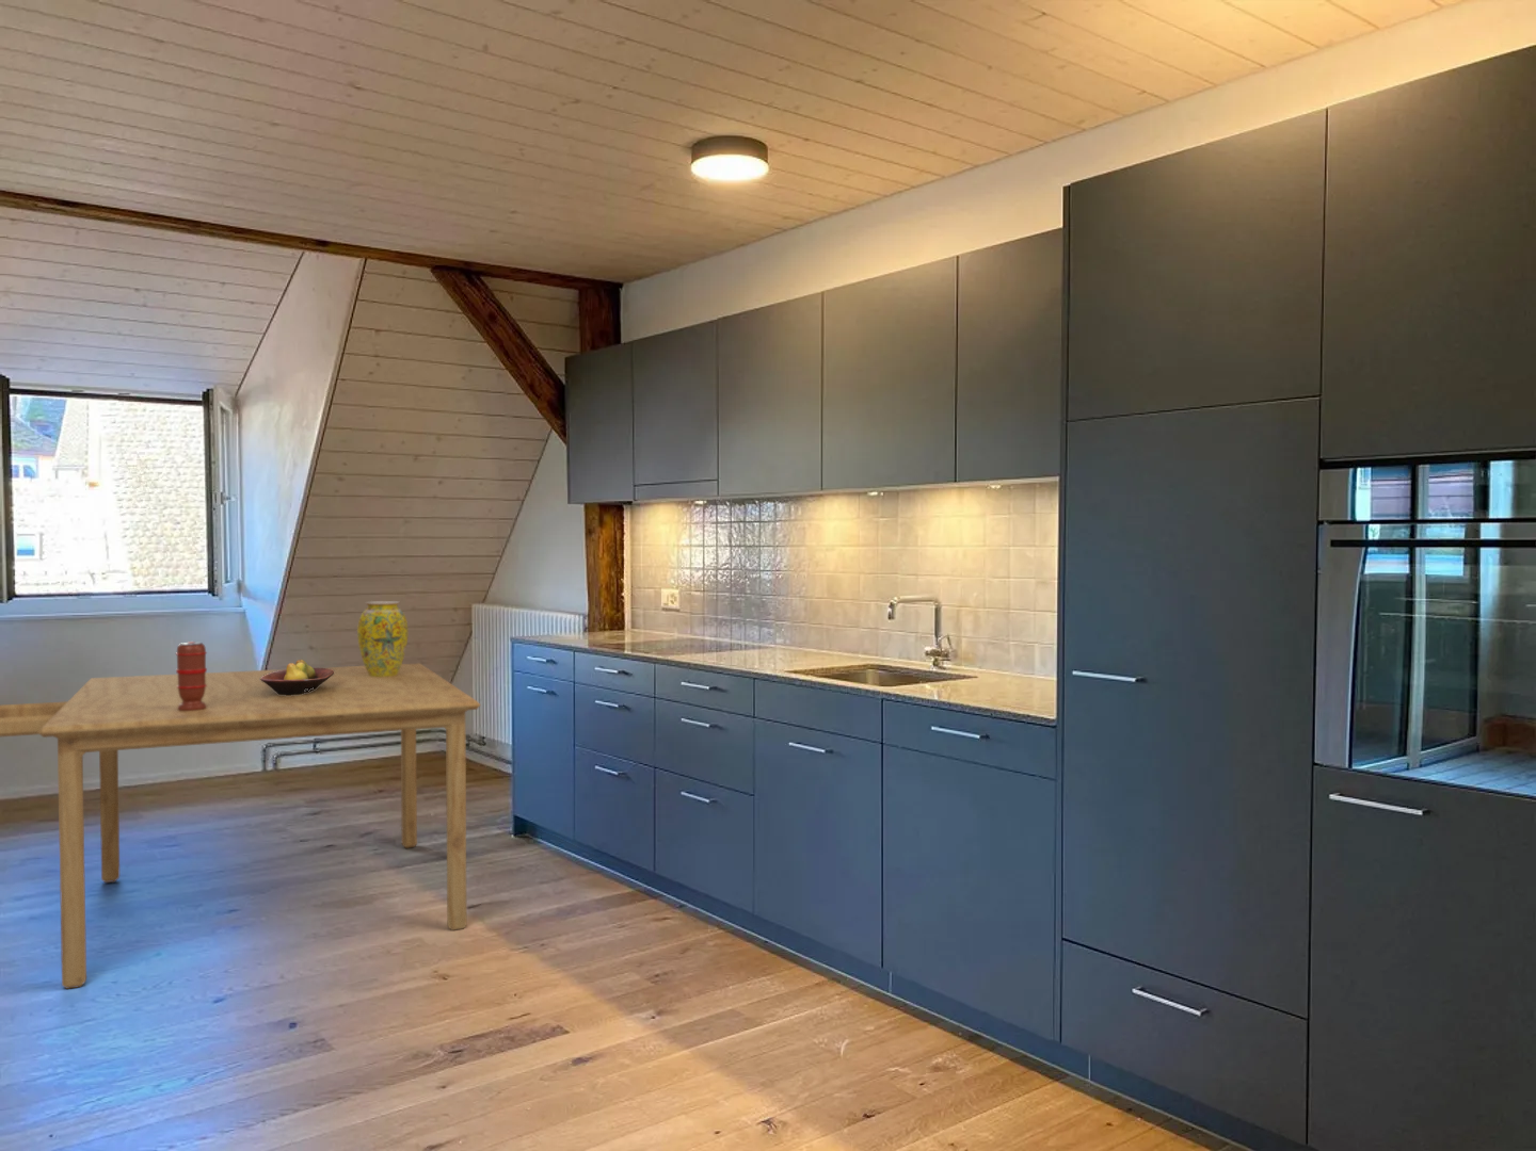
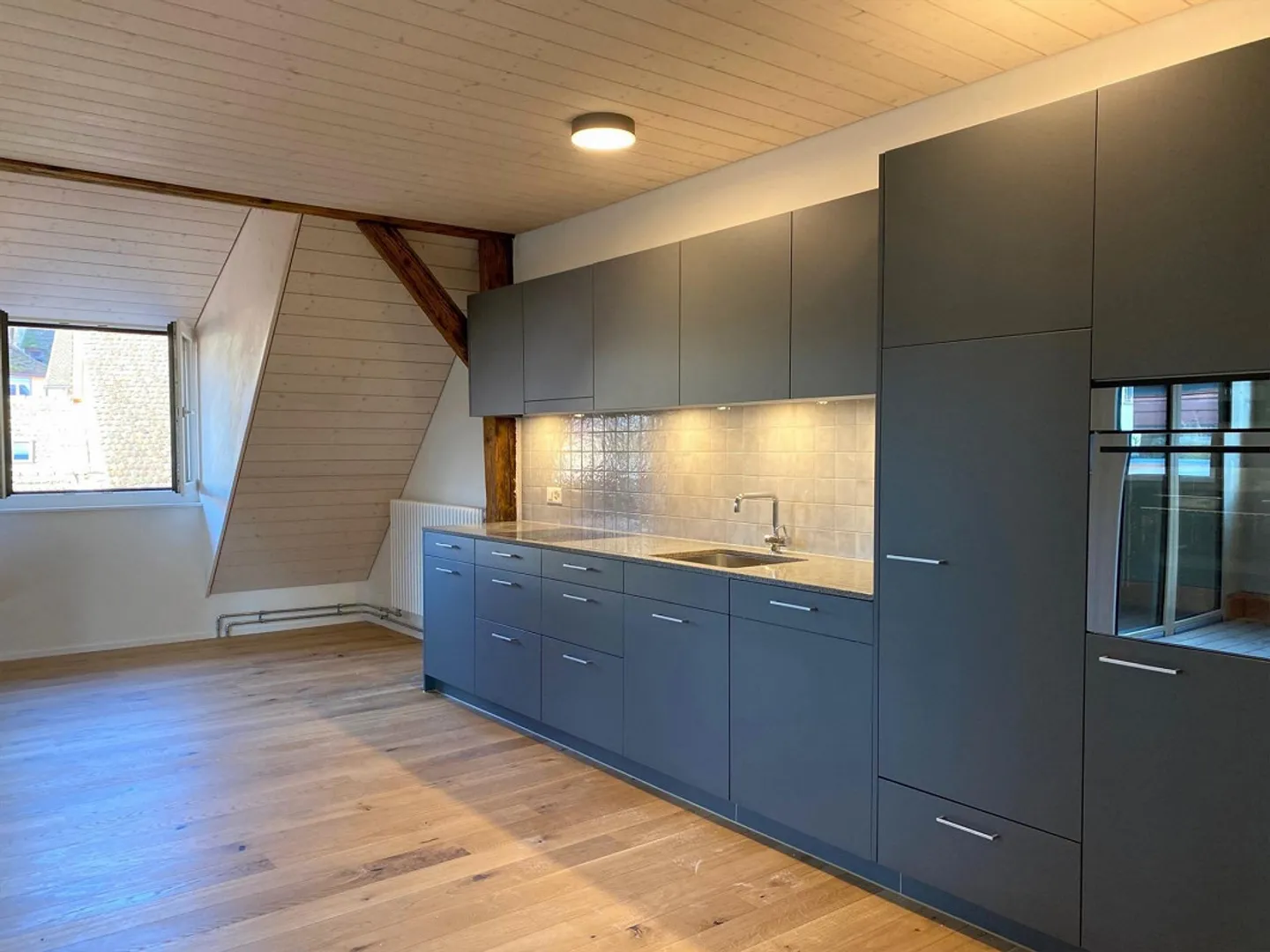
- vase (382, 637)
- fruit bowl (298, 675)
- dining table (215, 742)
- spice grinder (191, 675)
